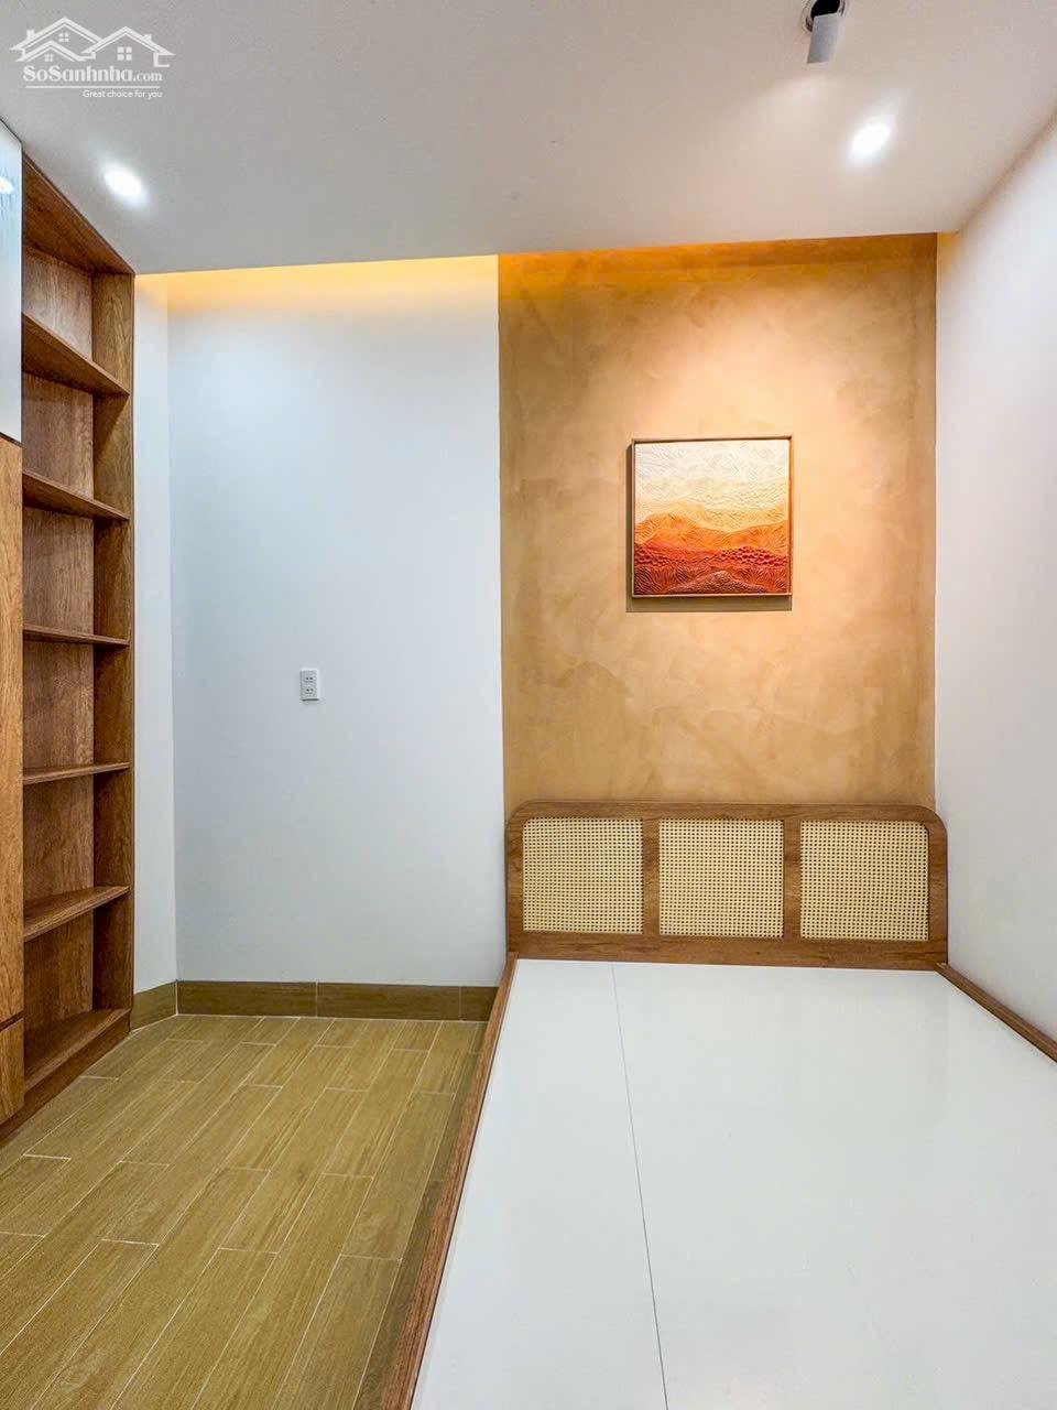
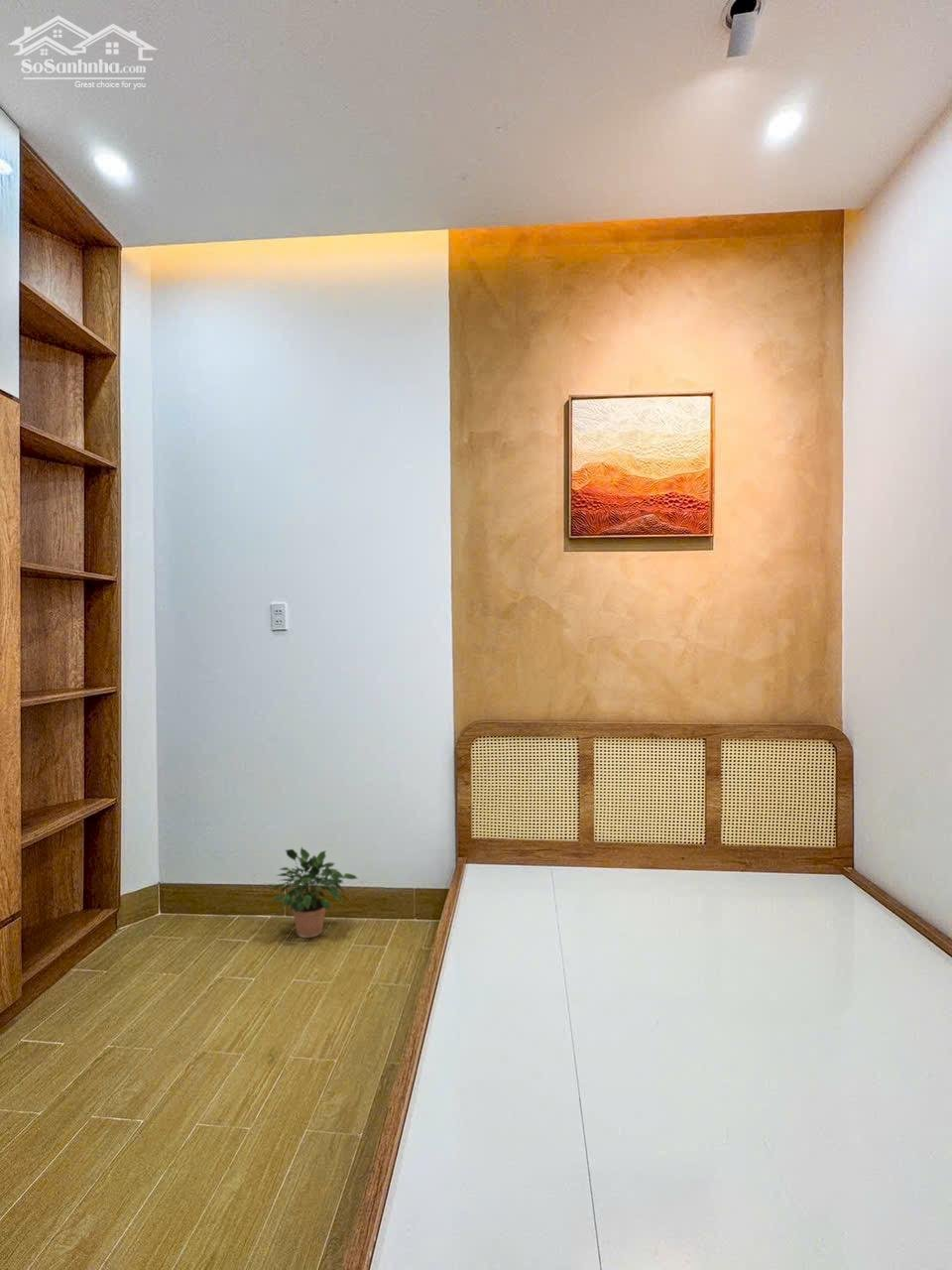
+ potted plant (315, 890)
